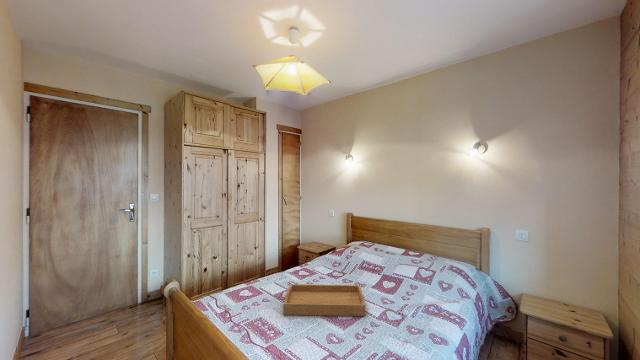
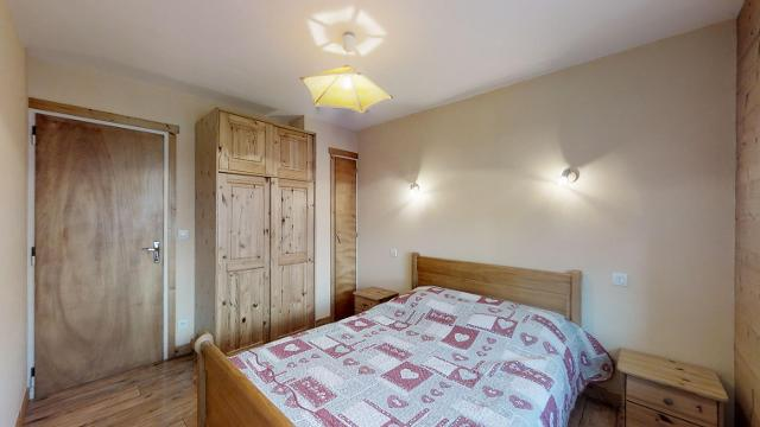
- serving tray (324, 297)
